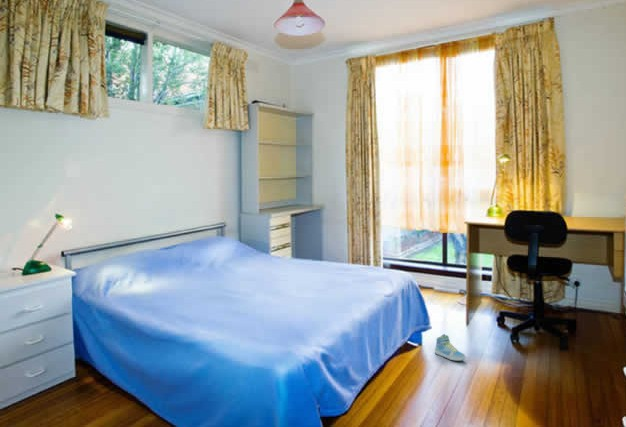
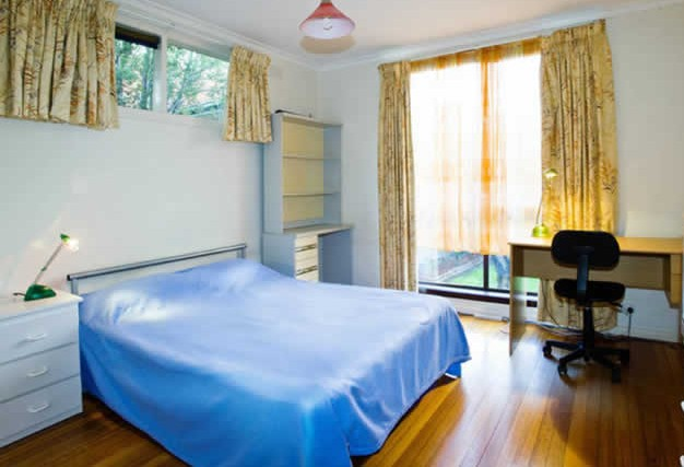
- sneaker (449, 346)
